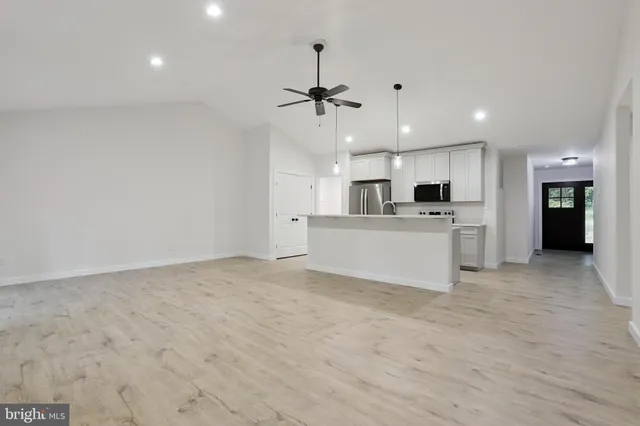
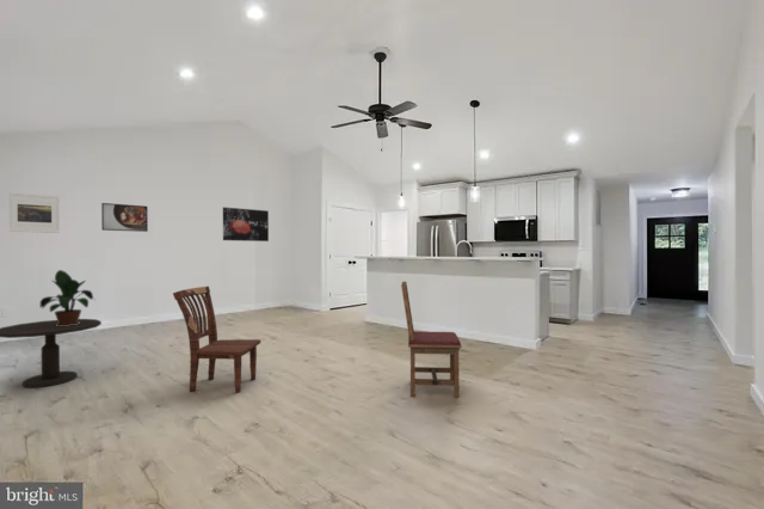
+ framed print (35, 213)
+ dining chair (430, 335)
+ potted plant (69, 296)
+ dining chair (216, 336)
+ wall art (246, 225)
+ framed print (125, 217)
+ side table (50, 352)
